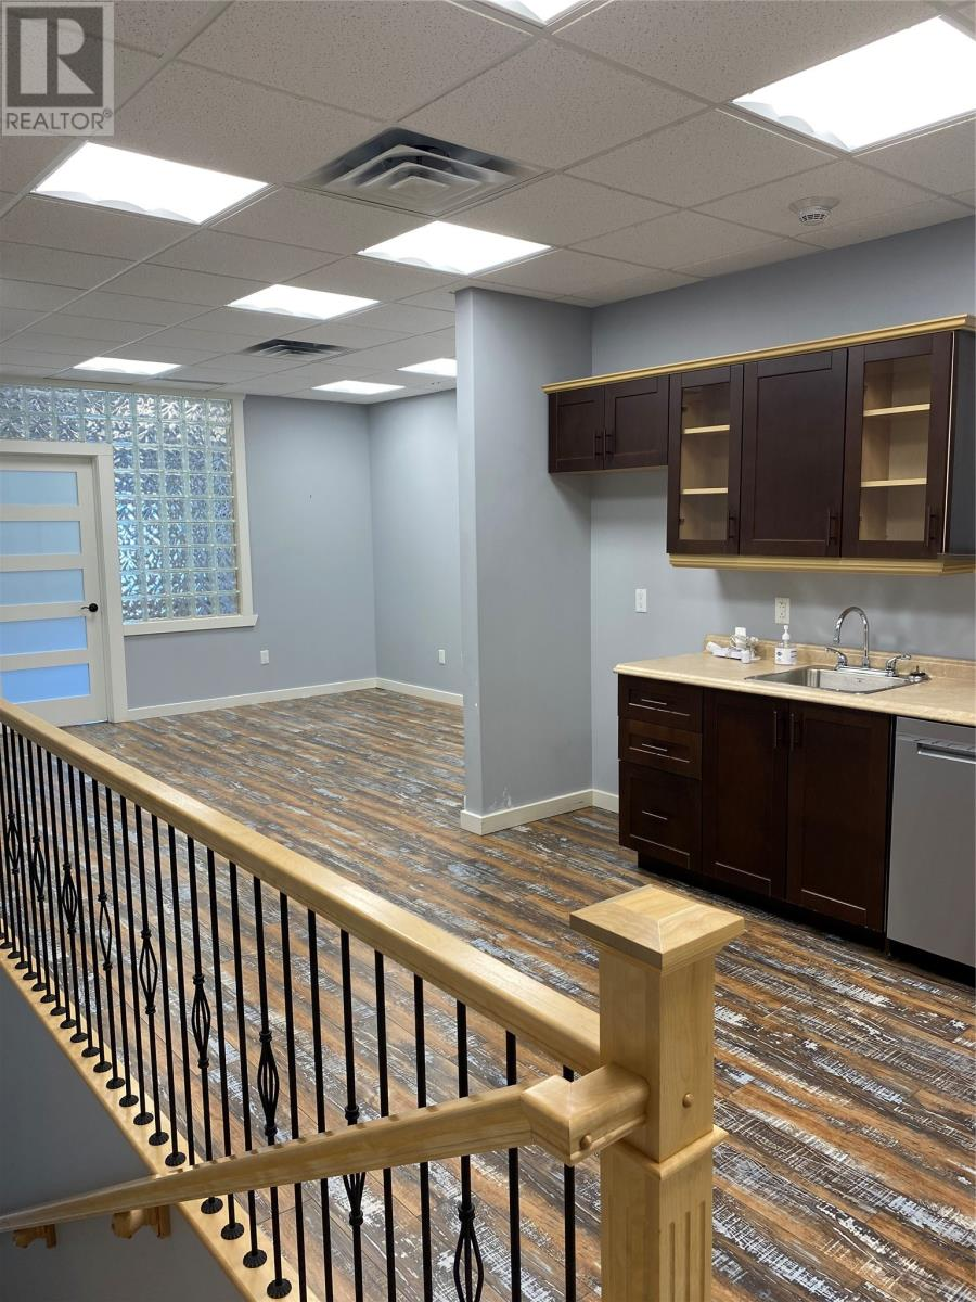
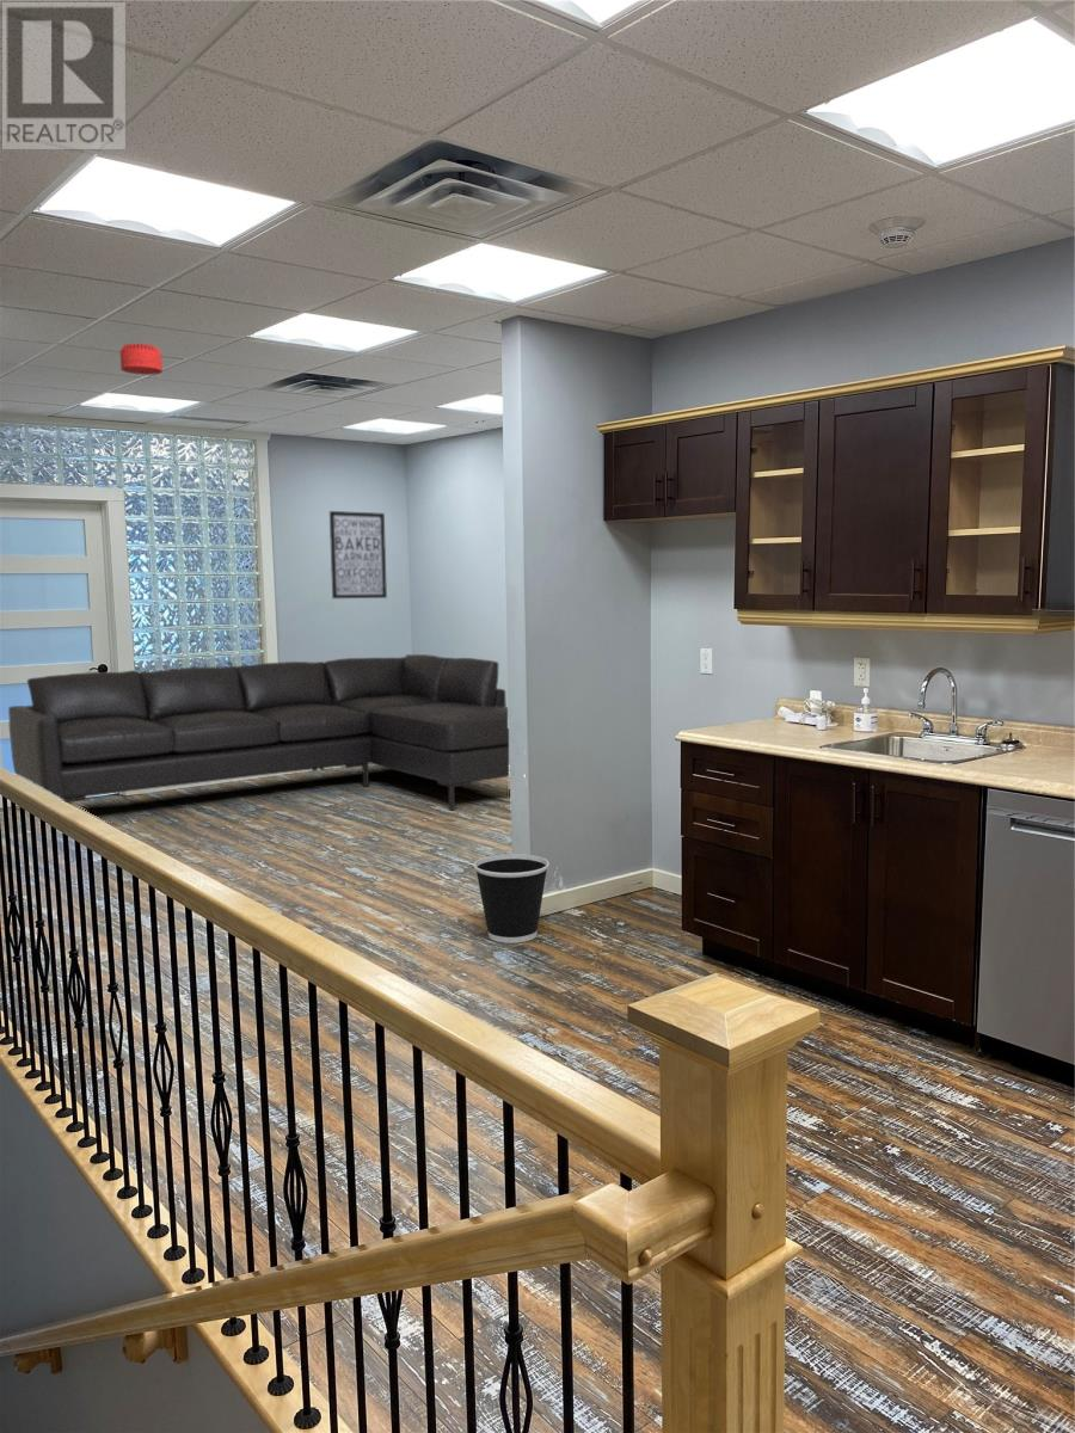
+ smoke detector (141, 358)
+ sofa (288, 734)
+ wastebasket (511, 899)
+ wall art (358, 555)
